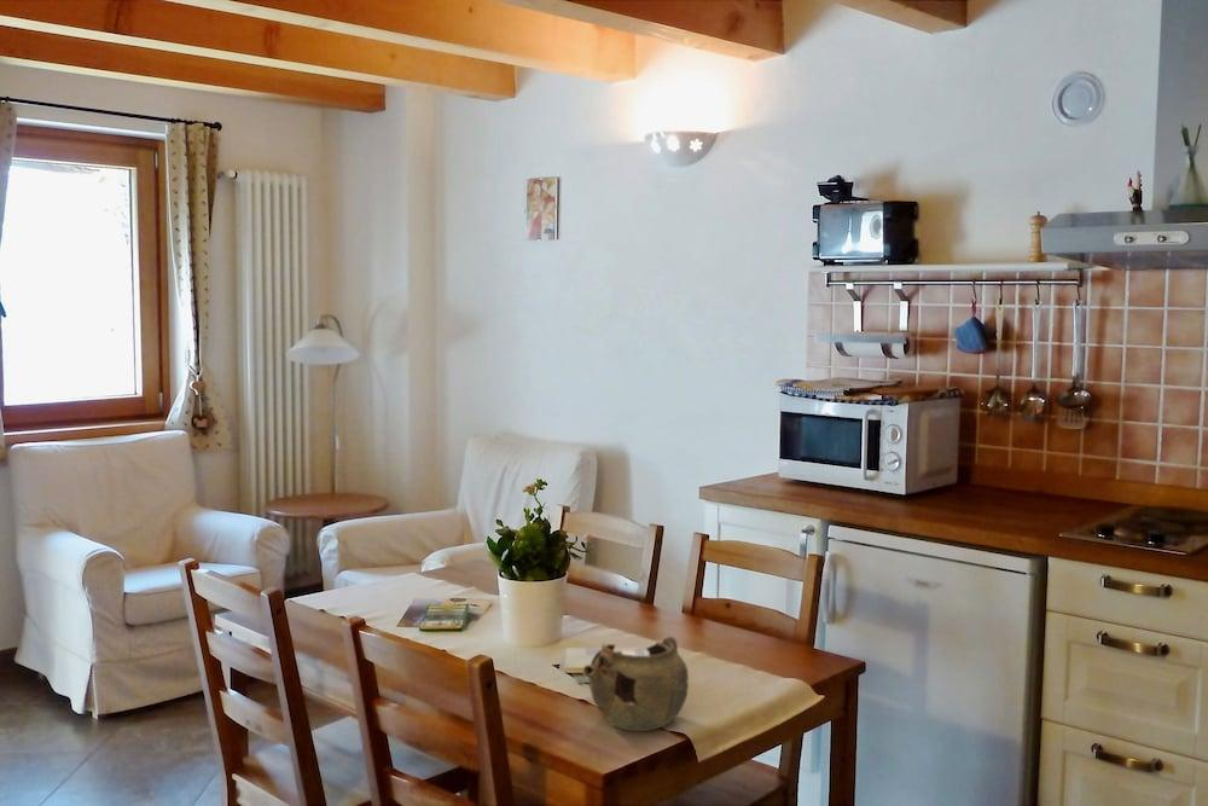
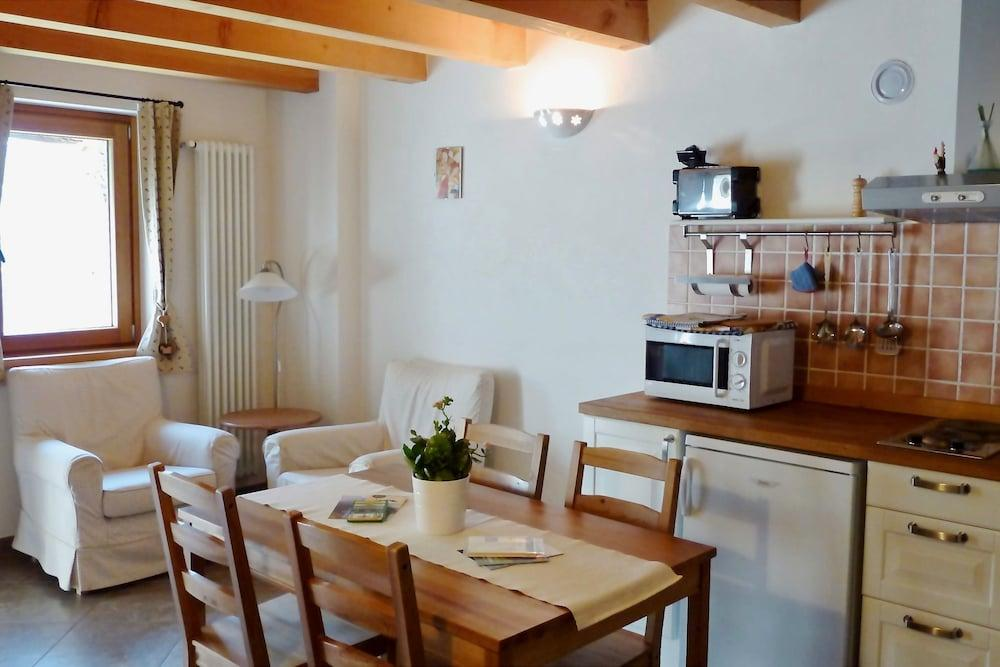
- teapot (627, 683)
